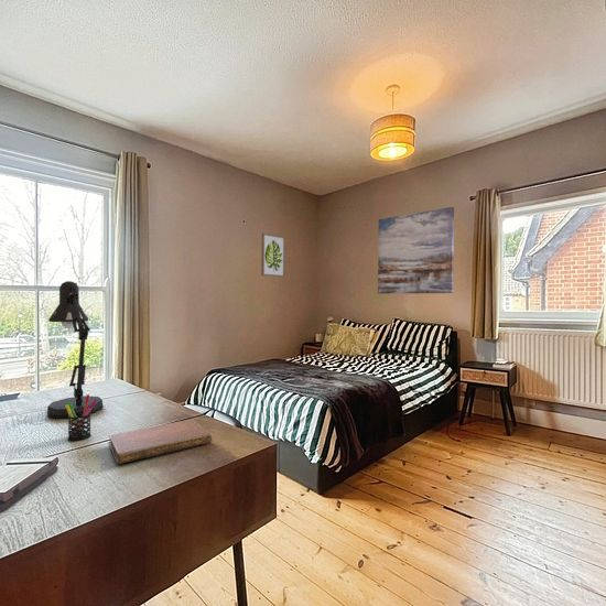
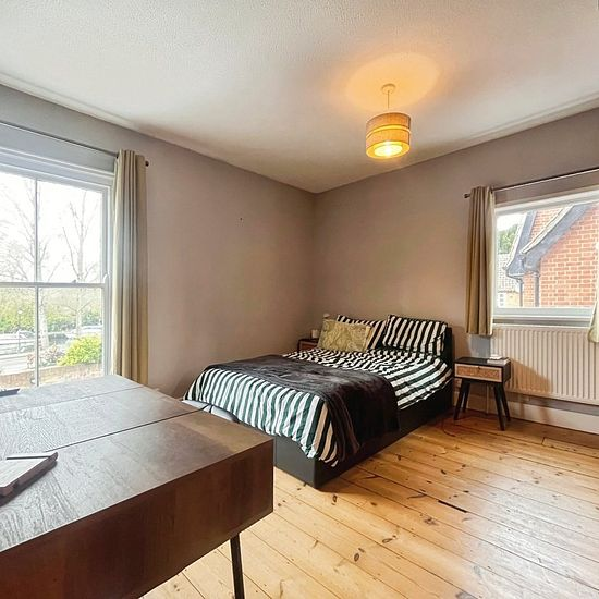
- wall art (273, 256)
- notebook (160, 439)
- desk lamp (80, 344)
- wall art (412, 253)
- pen holder (78, 416)
